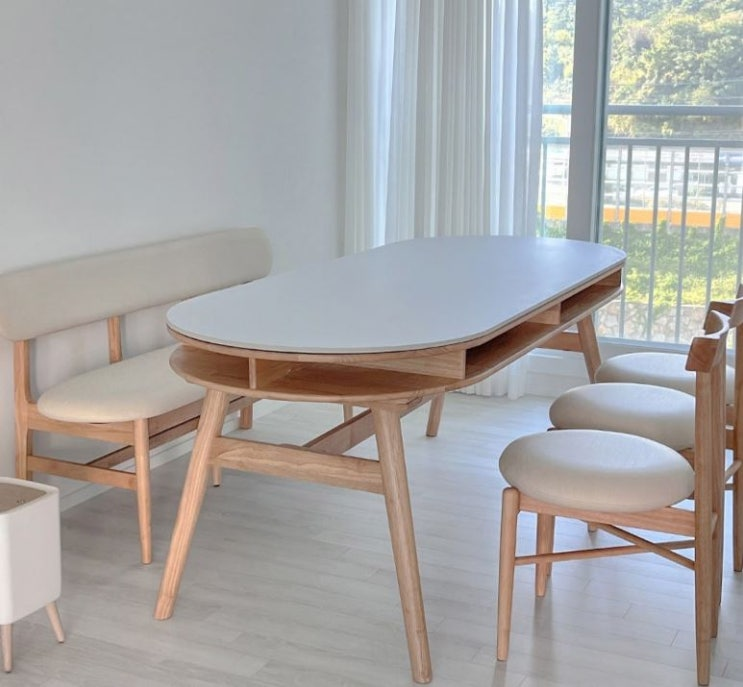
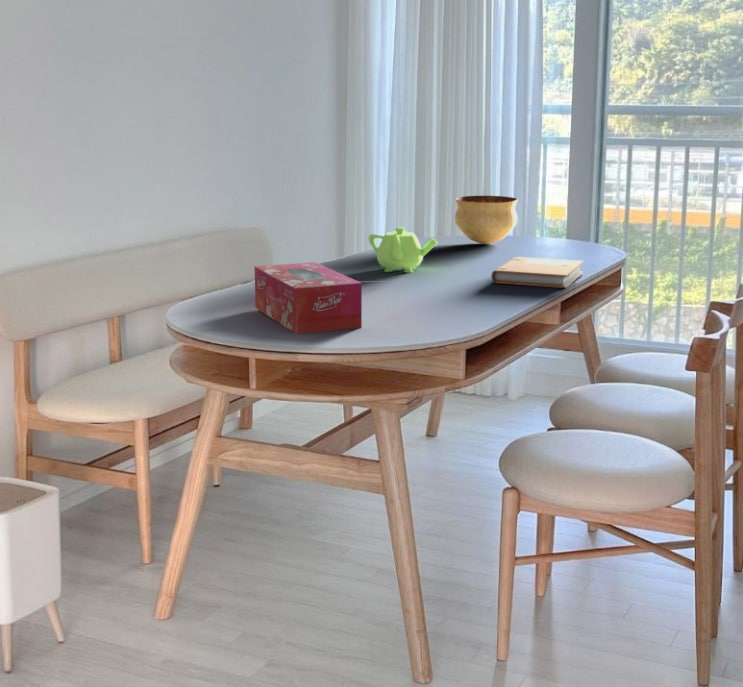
+ tissue box (306, 295)
+ teapot (402, 249)
+ bowl (486, 221)
+ notebook (538, 271)
